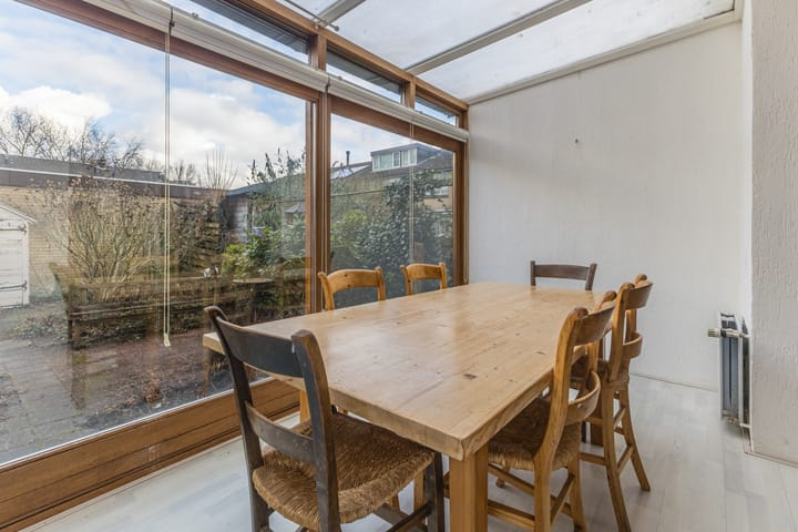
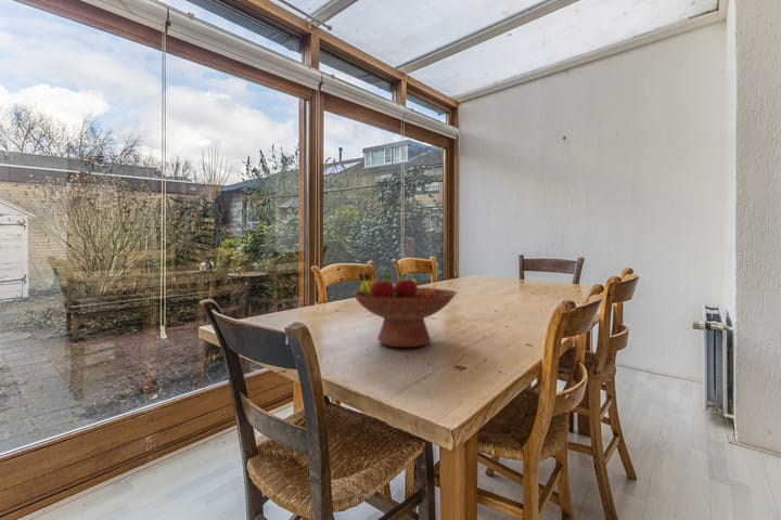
+ fruit bowl (404, 307)
